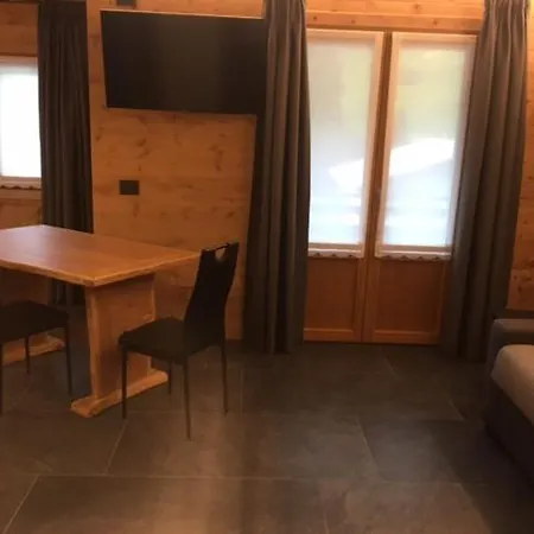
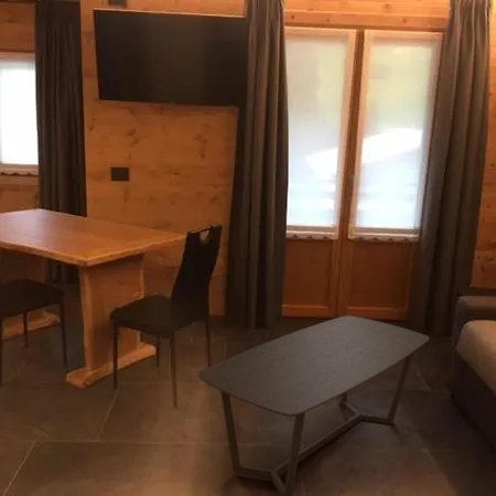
+ coffee table (323, 400)
